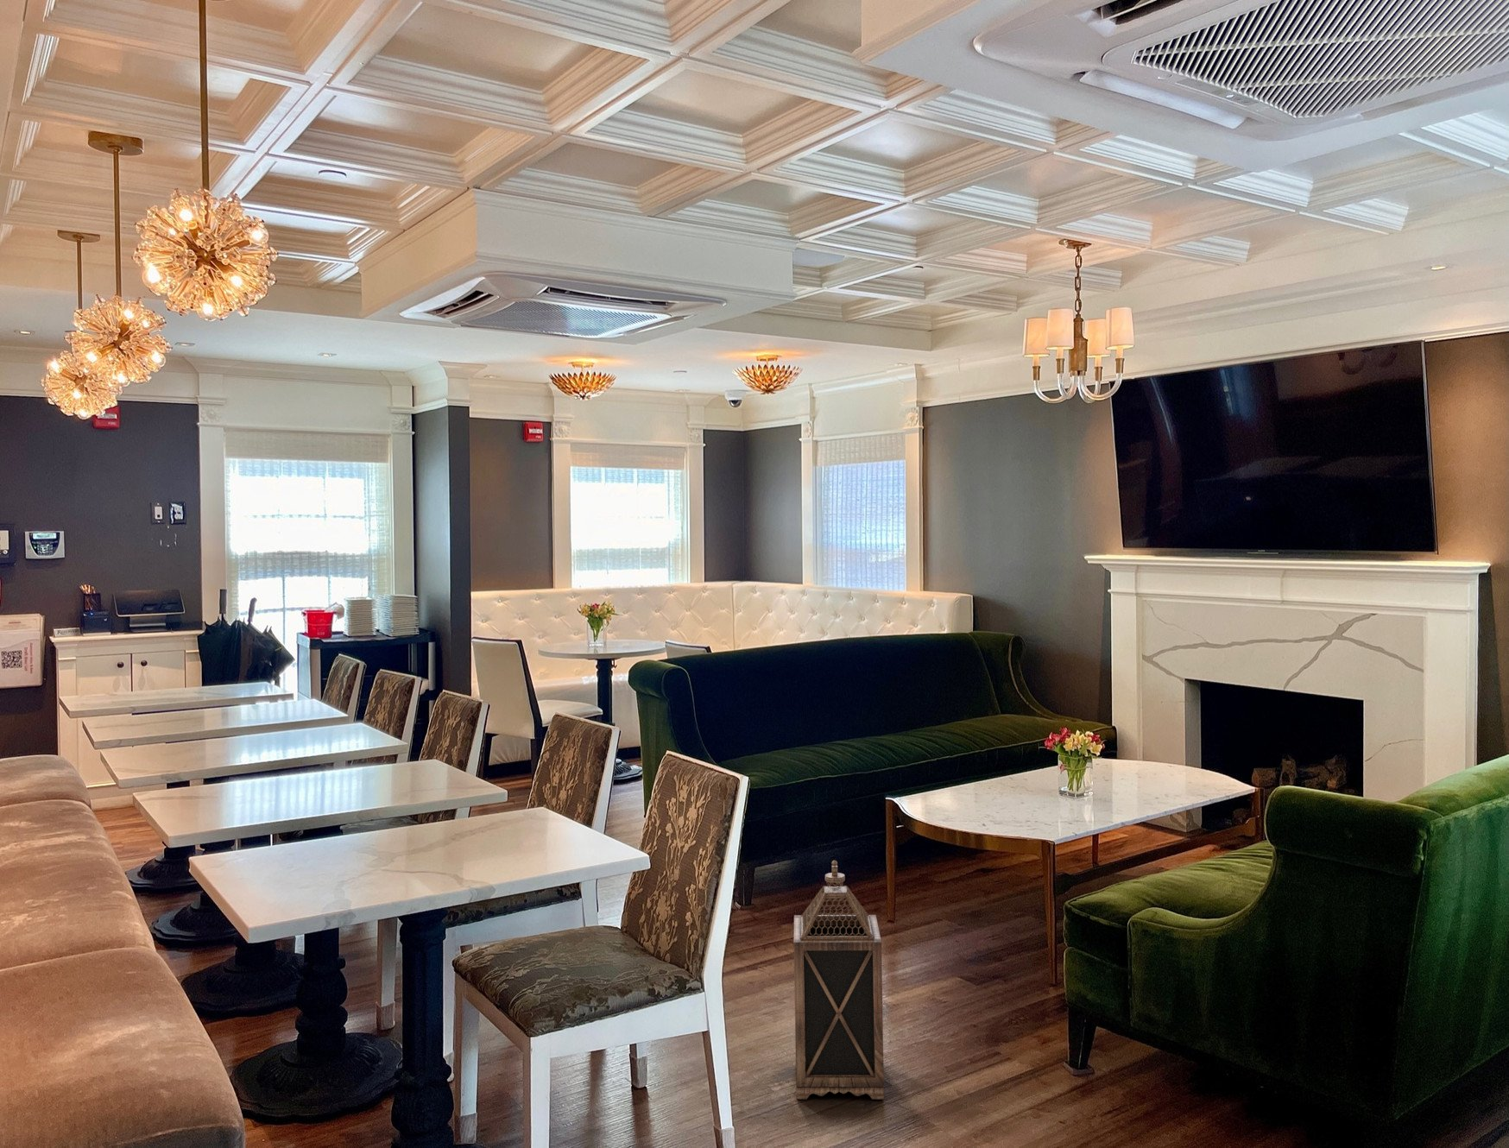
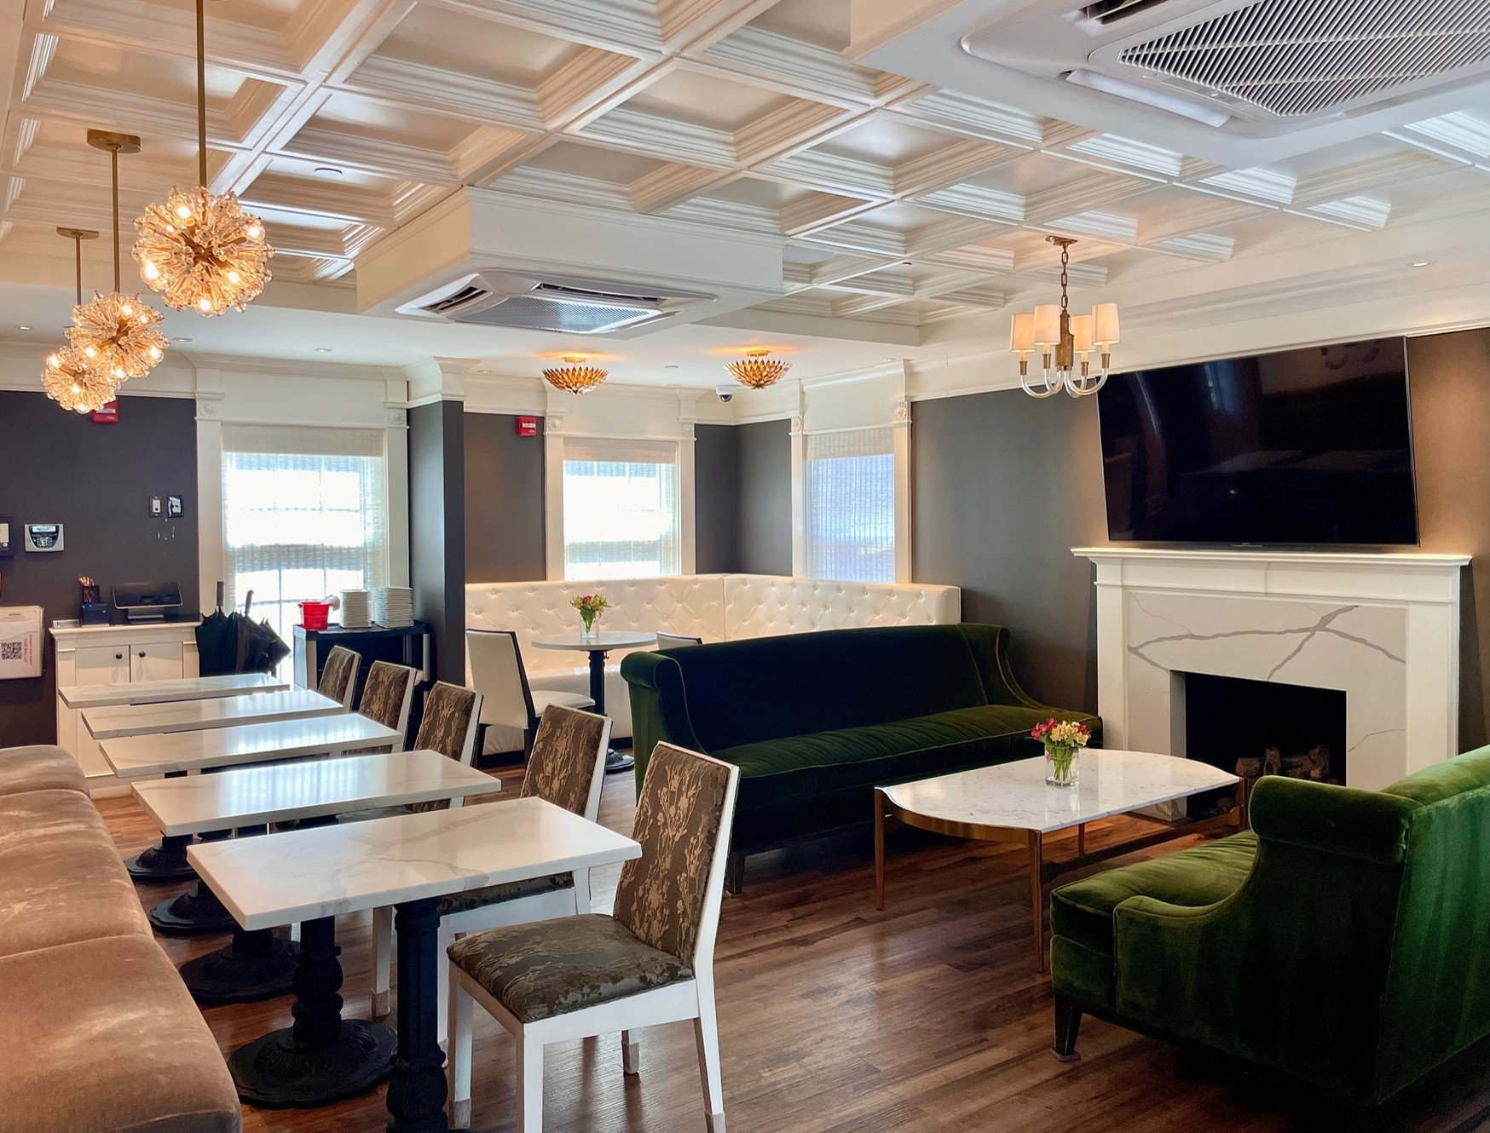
- lantern (836, 970)
